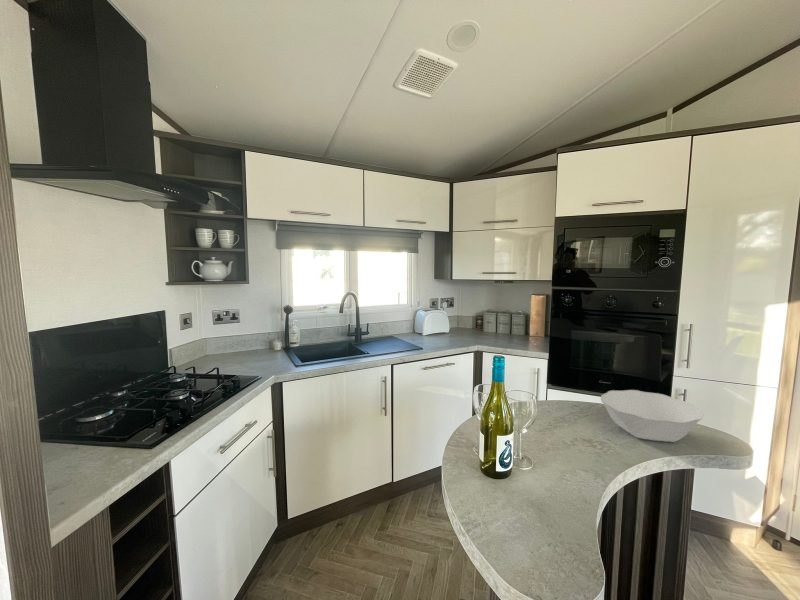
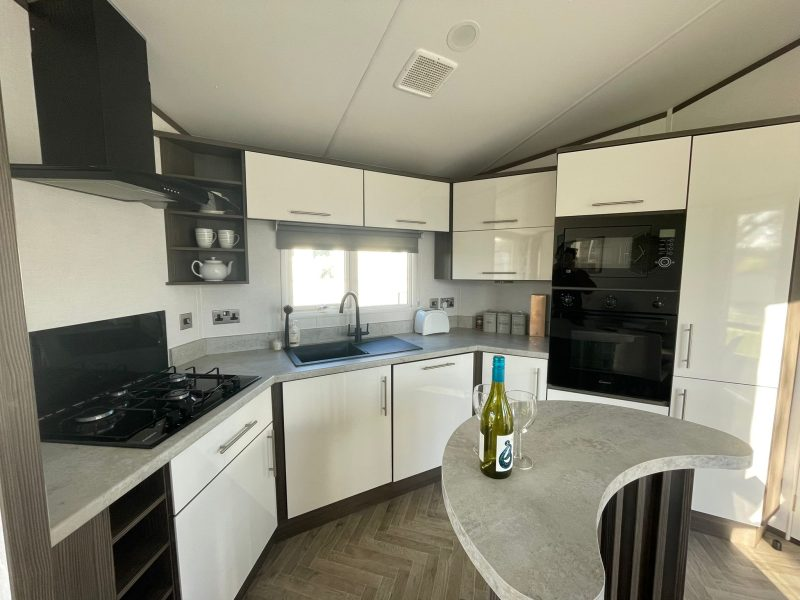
- bowl (647, 417)
